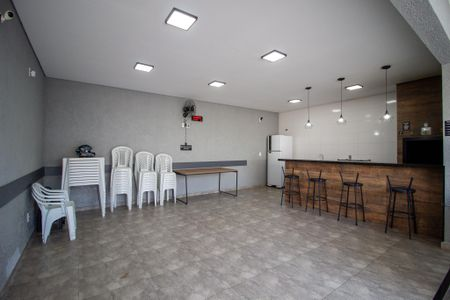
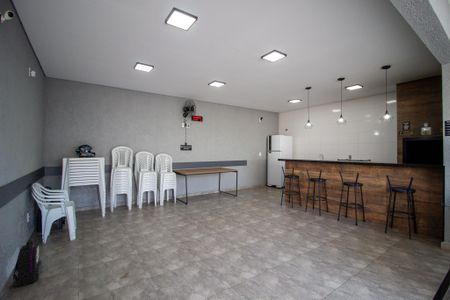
+ backpack (28, 259)
